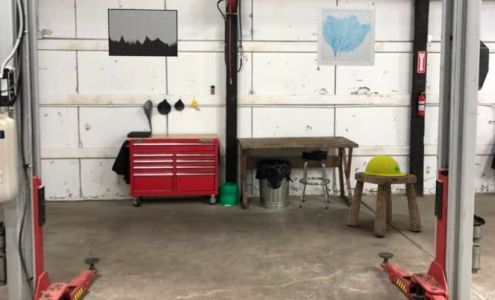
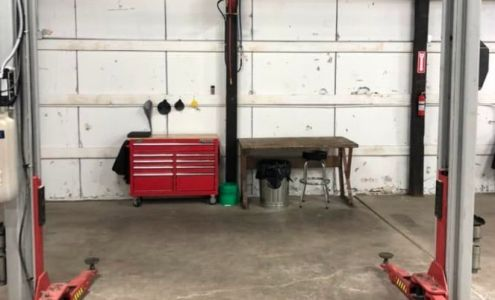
- wall art (346, 35)
- wall art (143, 32)
- stool (384, 201)
- hard hat (384, 164)
